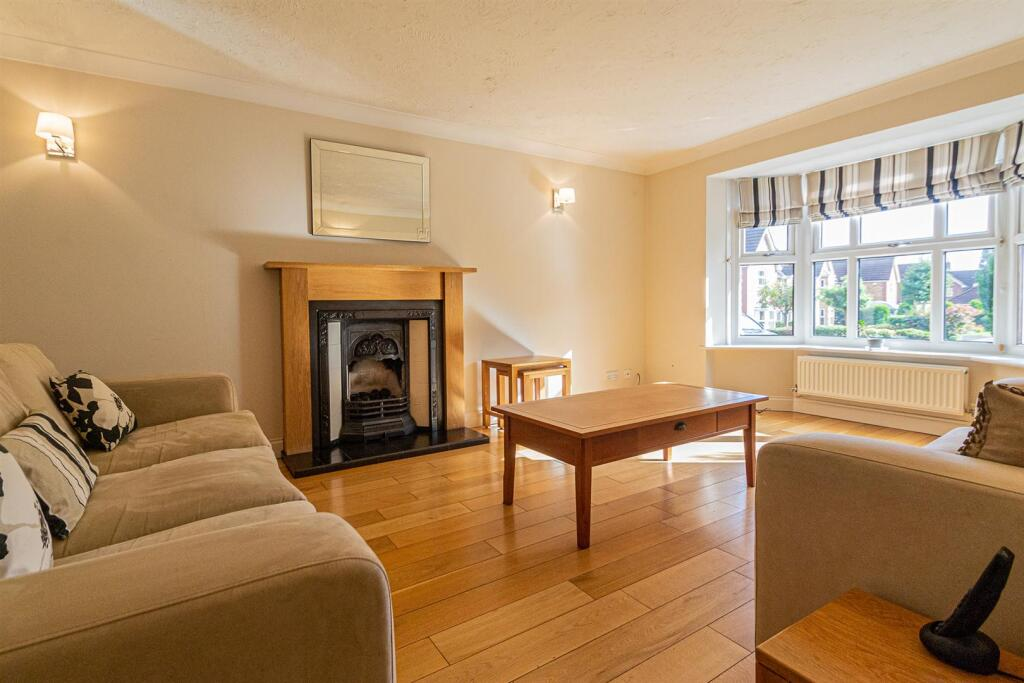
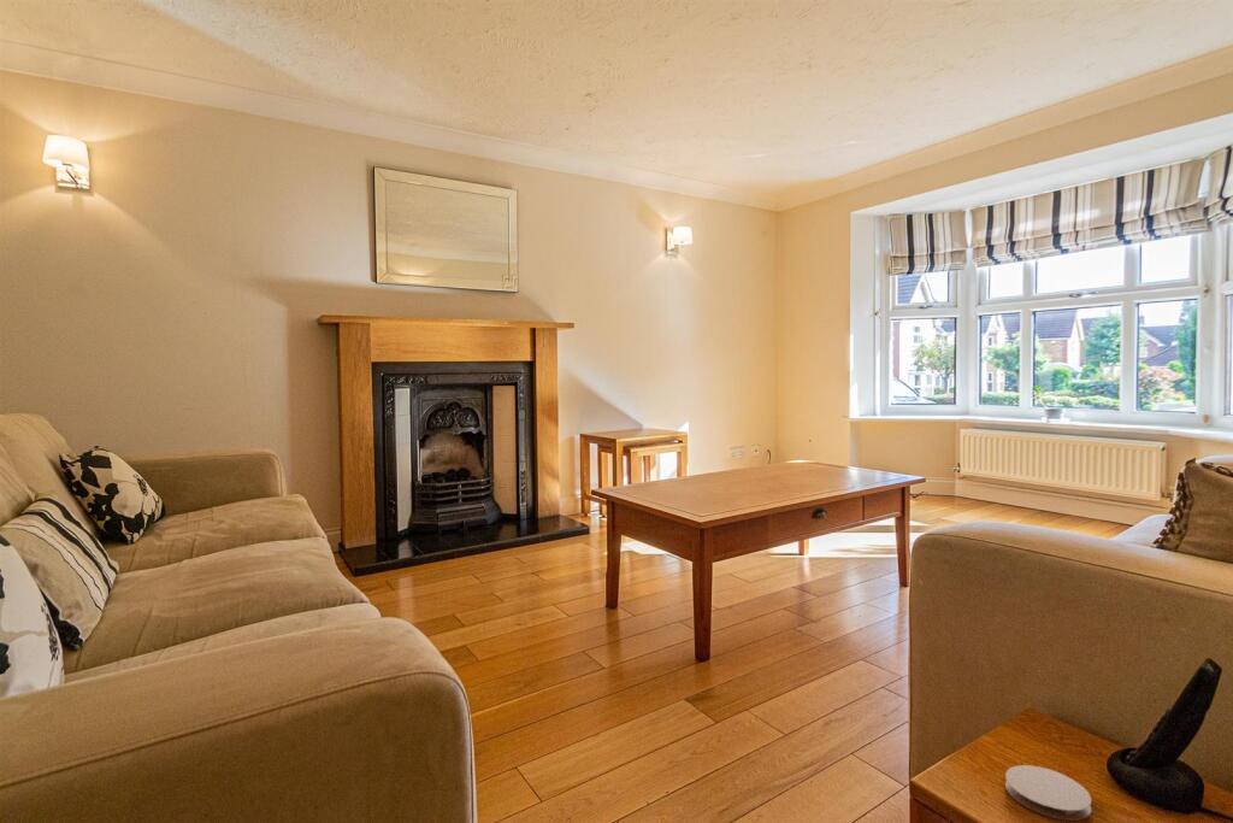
+ coaster (1046, 790)
